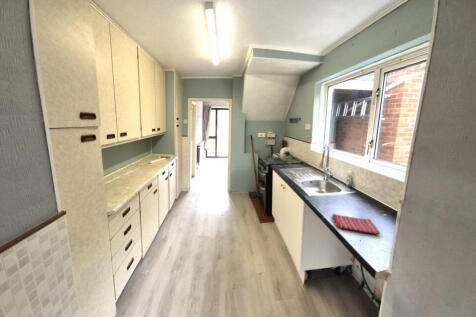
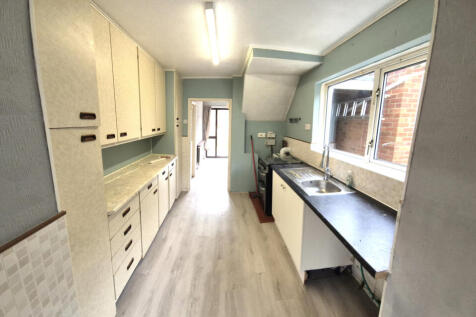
- dish towel (353, 223)
